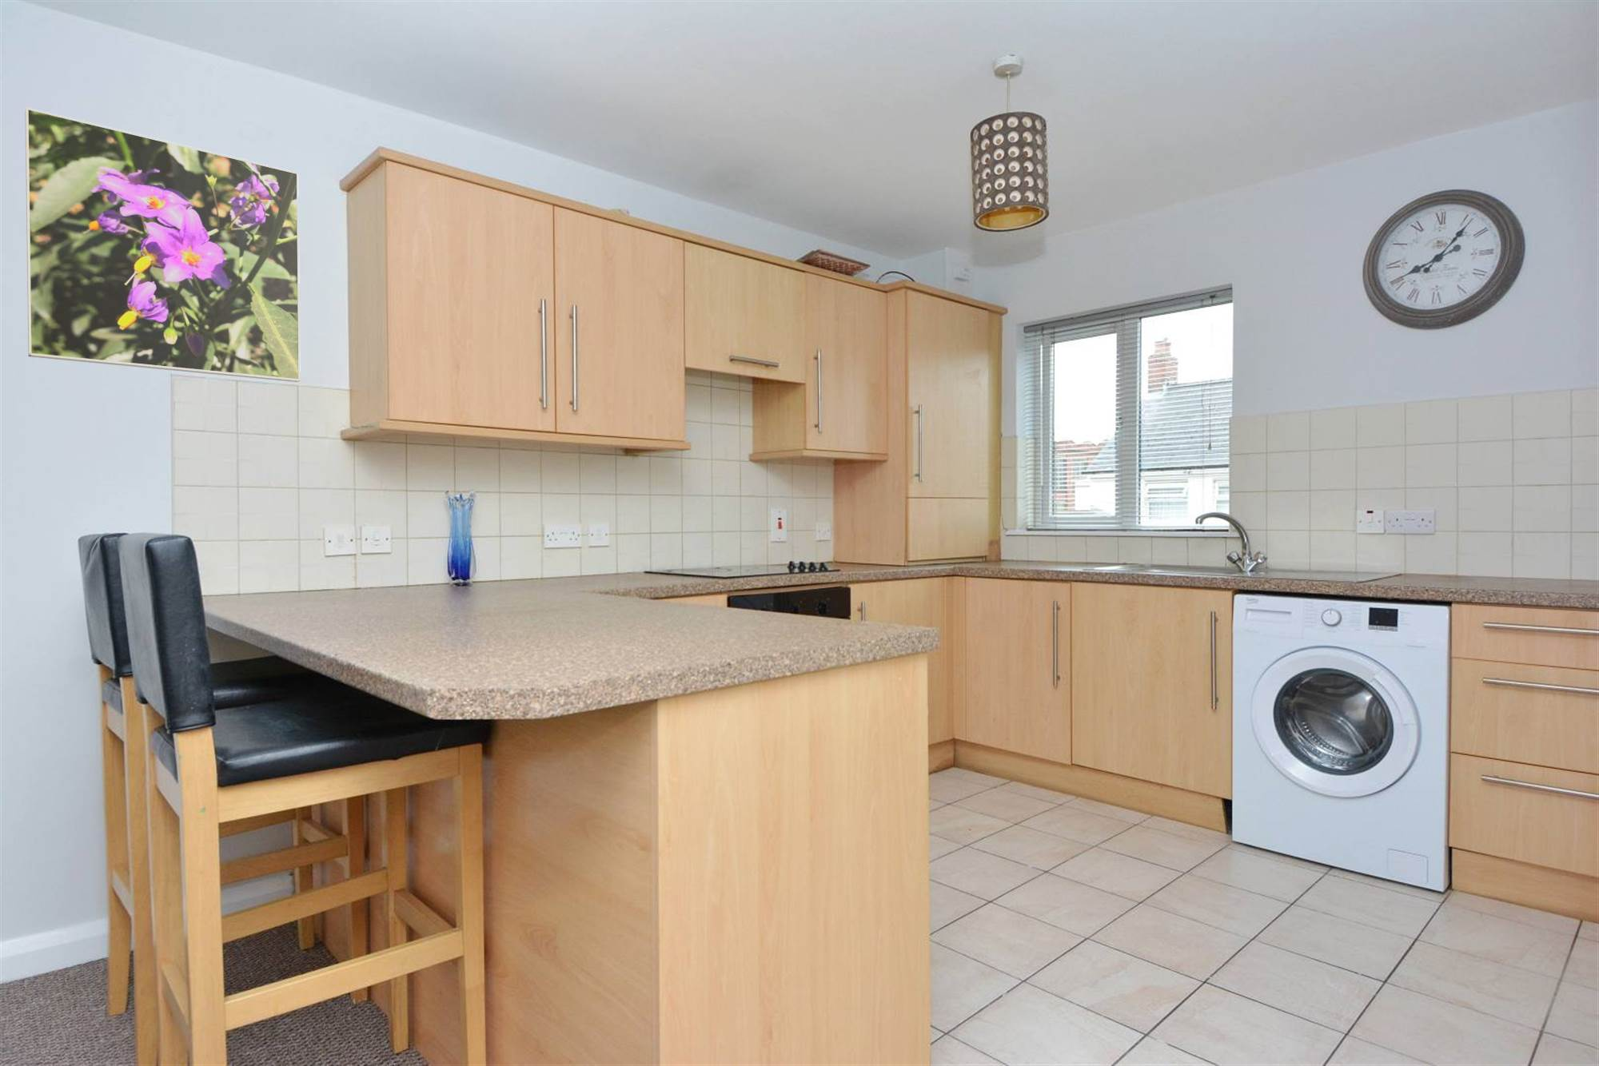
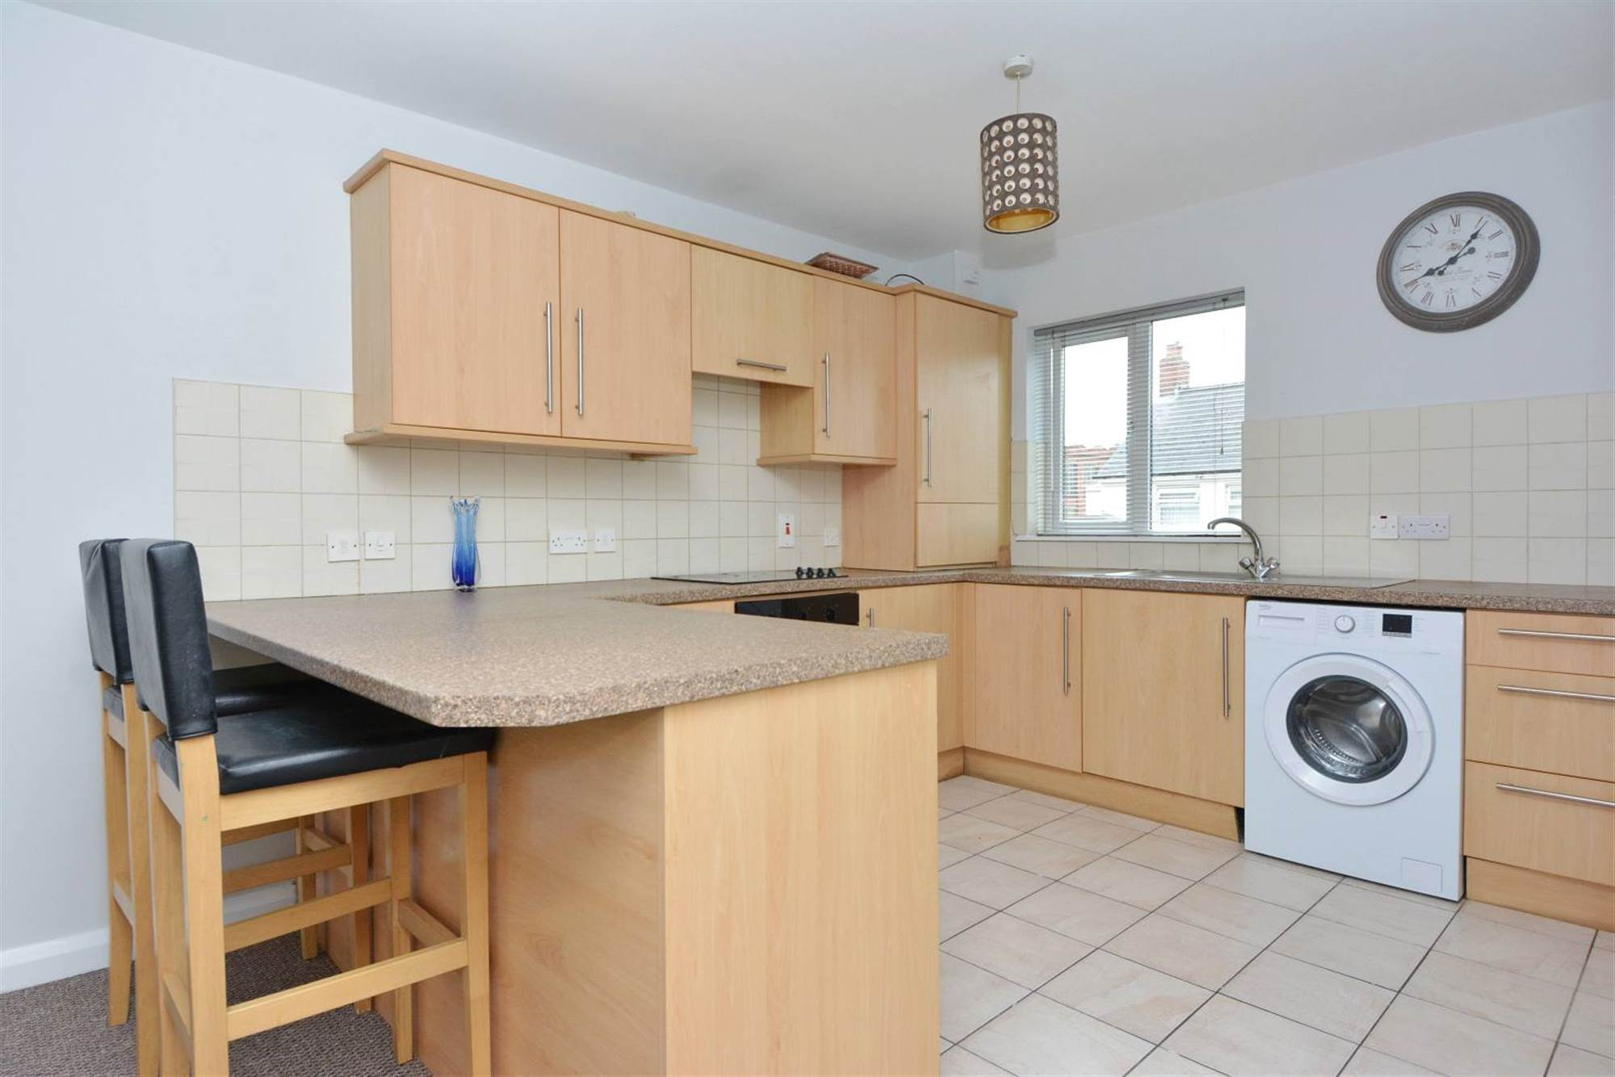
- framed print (174, 257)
